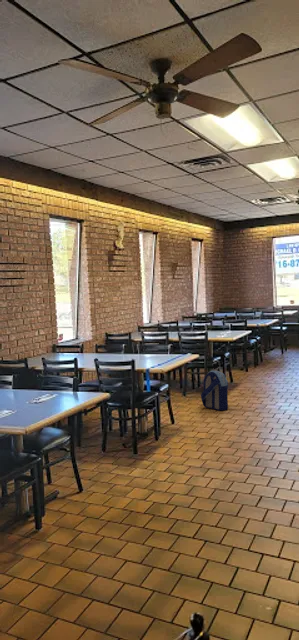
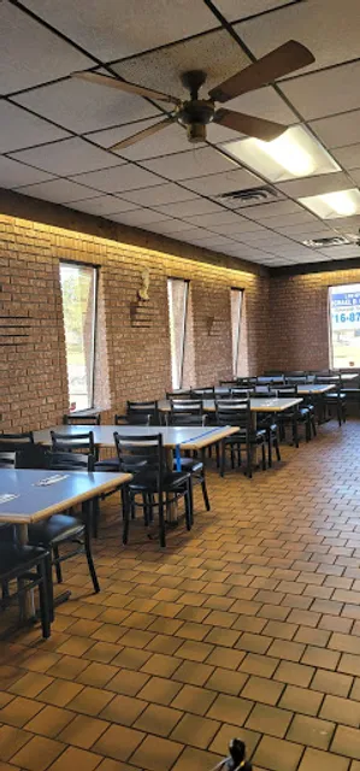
- backpack (215, 389)
